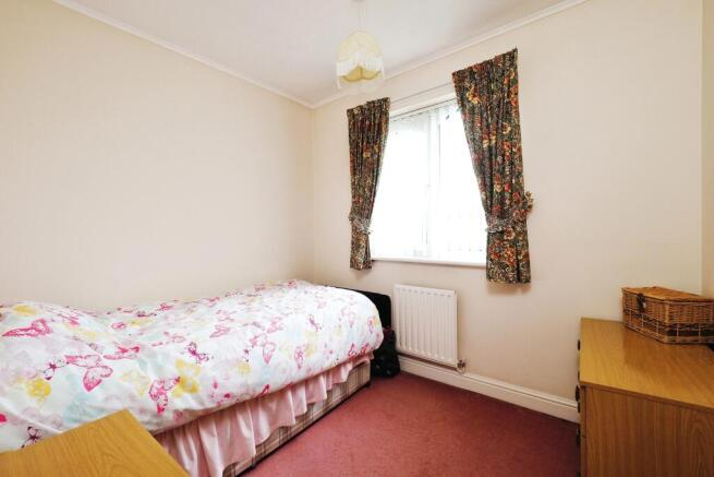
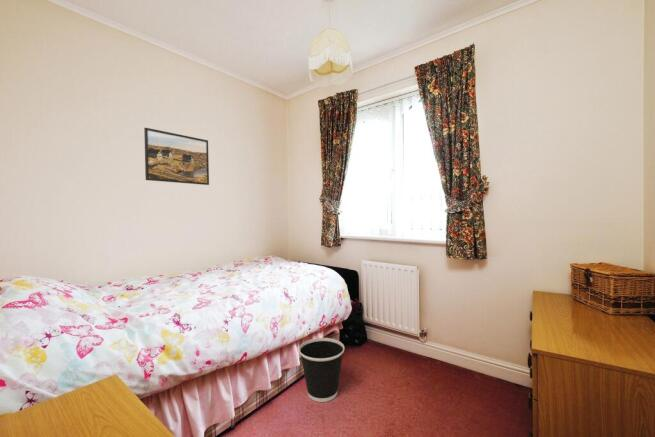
+ wastebasket (322, 369)
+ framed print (179, 158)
